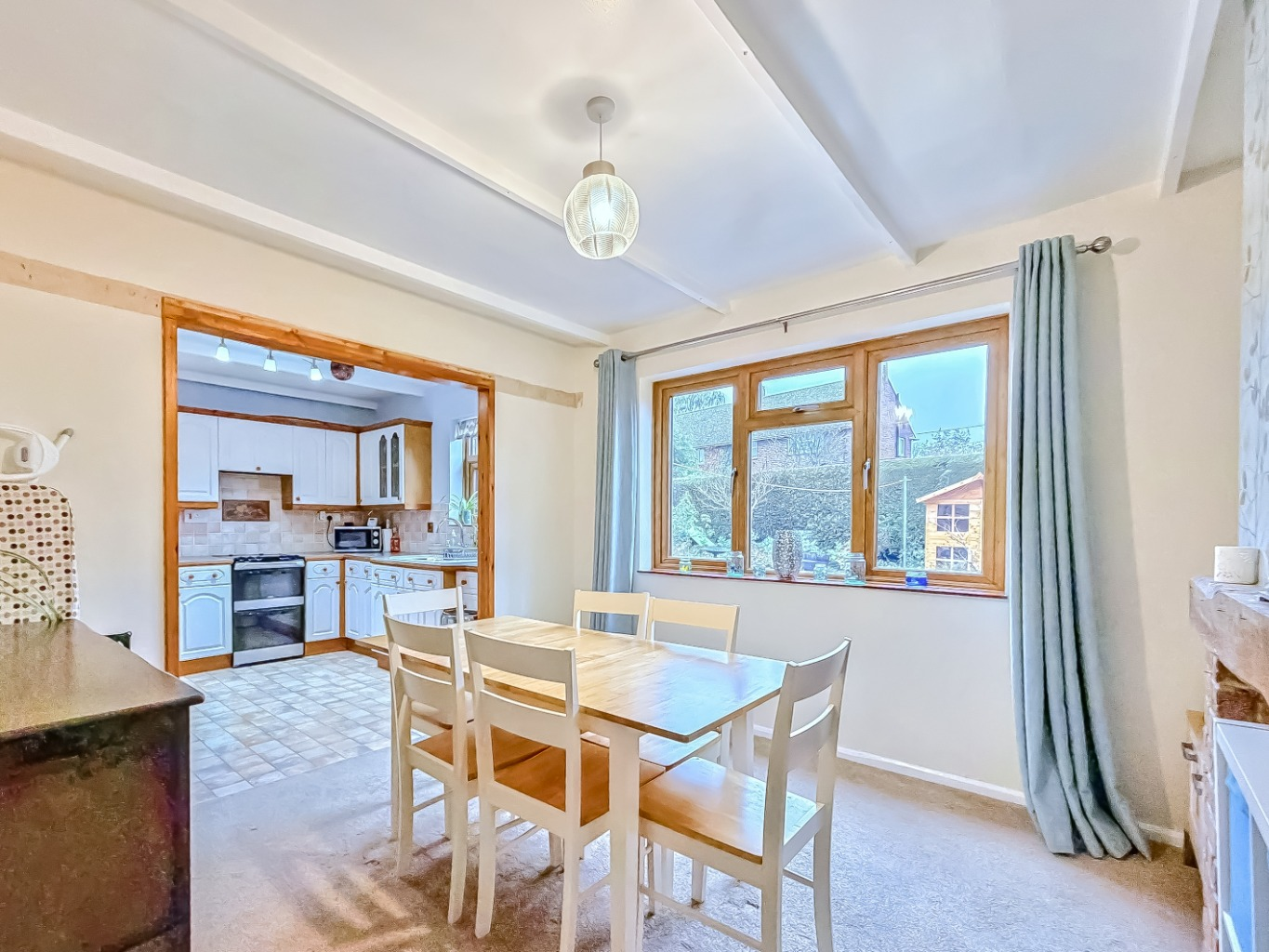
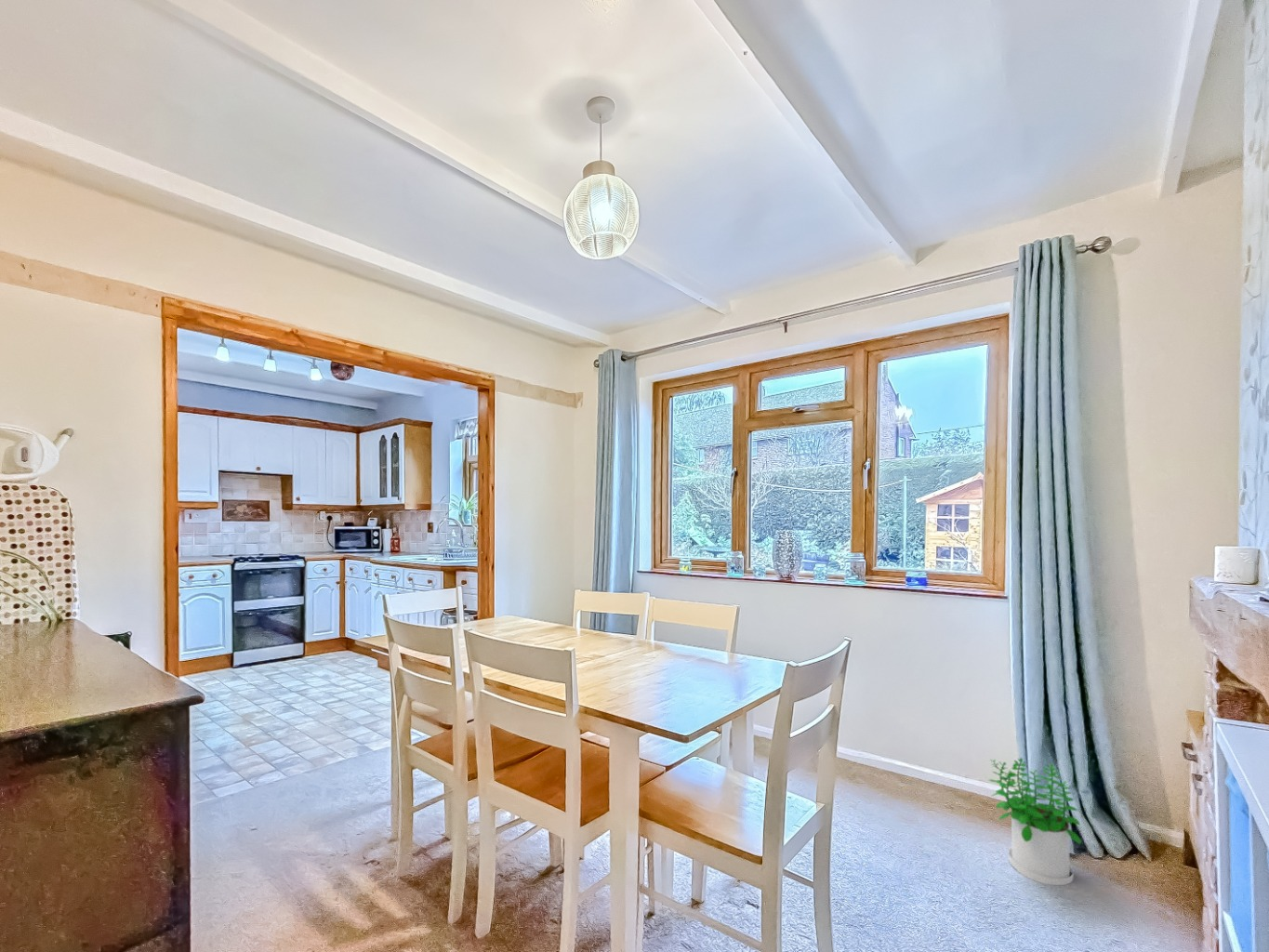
+ potted plant (1031, 815)
